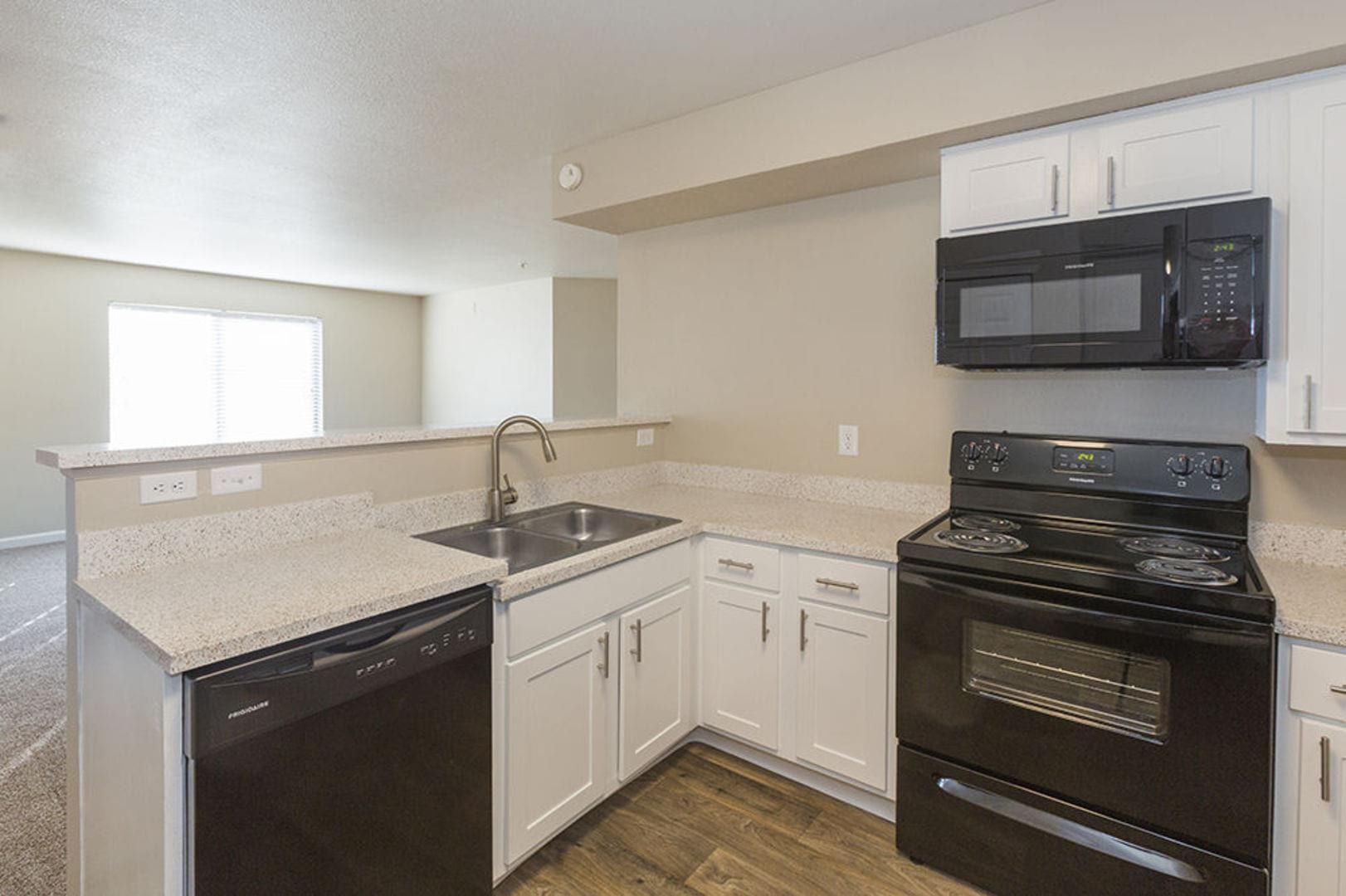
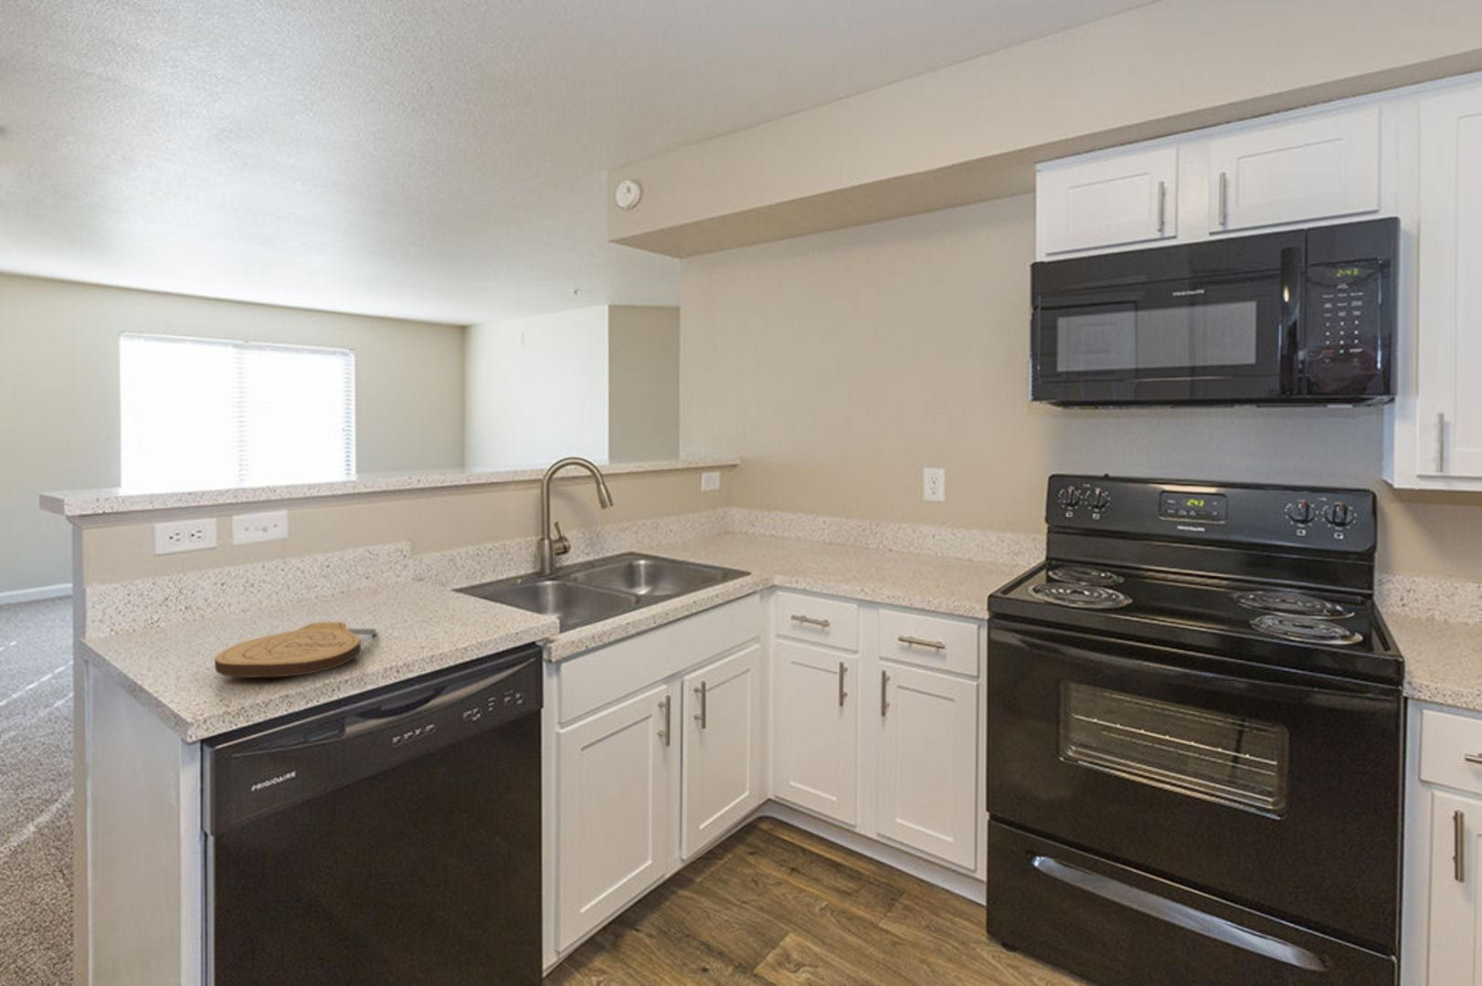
+ key chain (314, 640)
